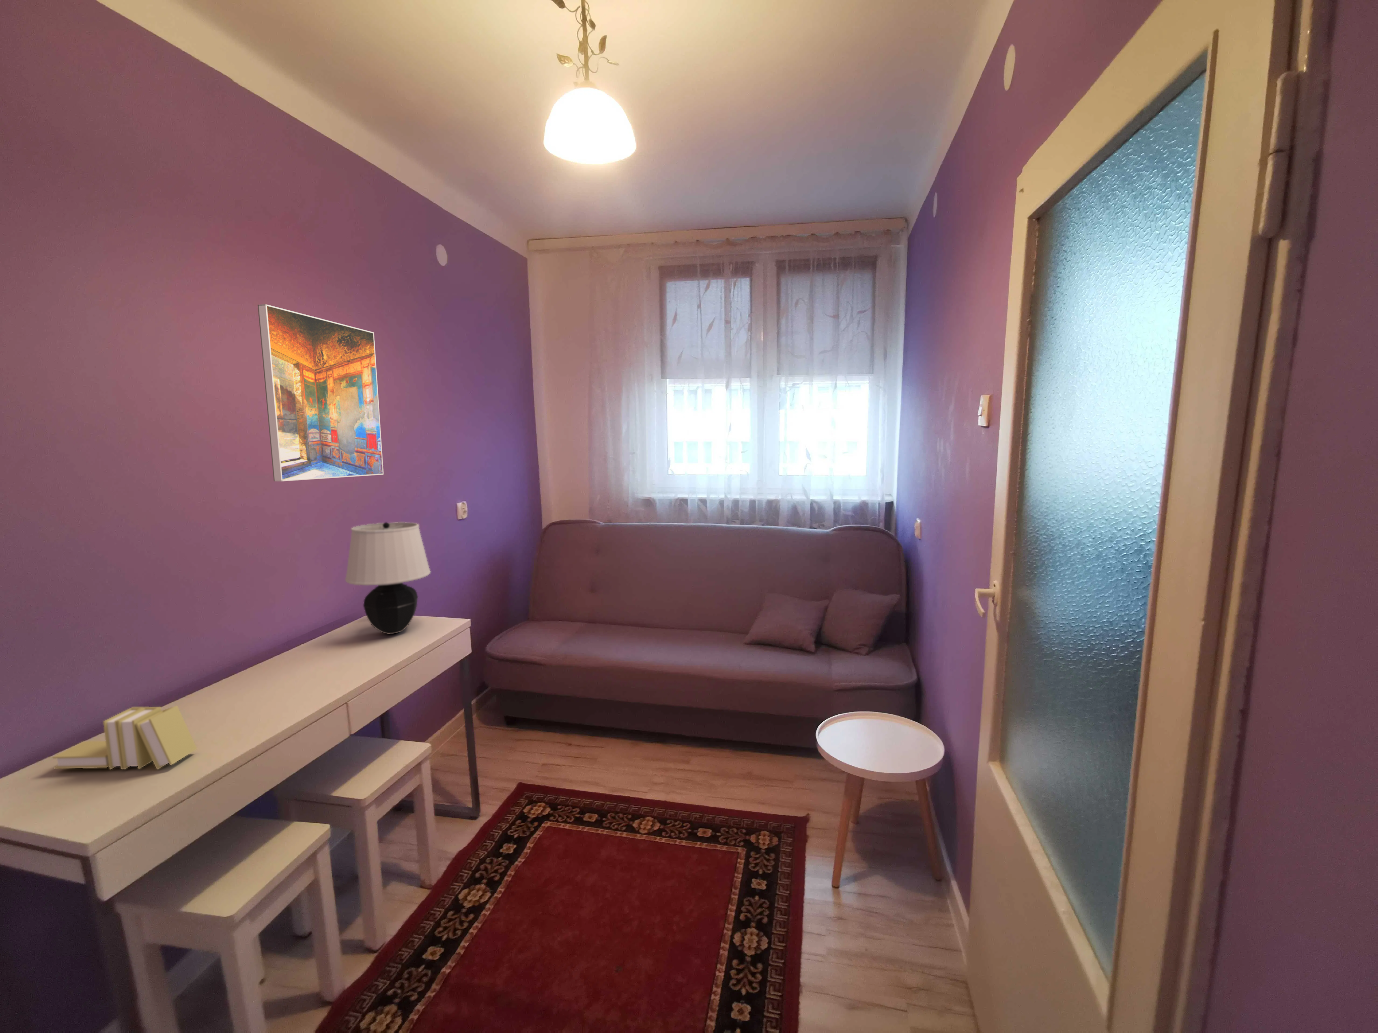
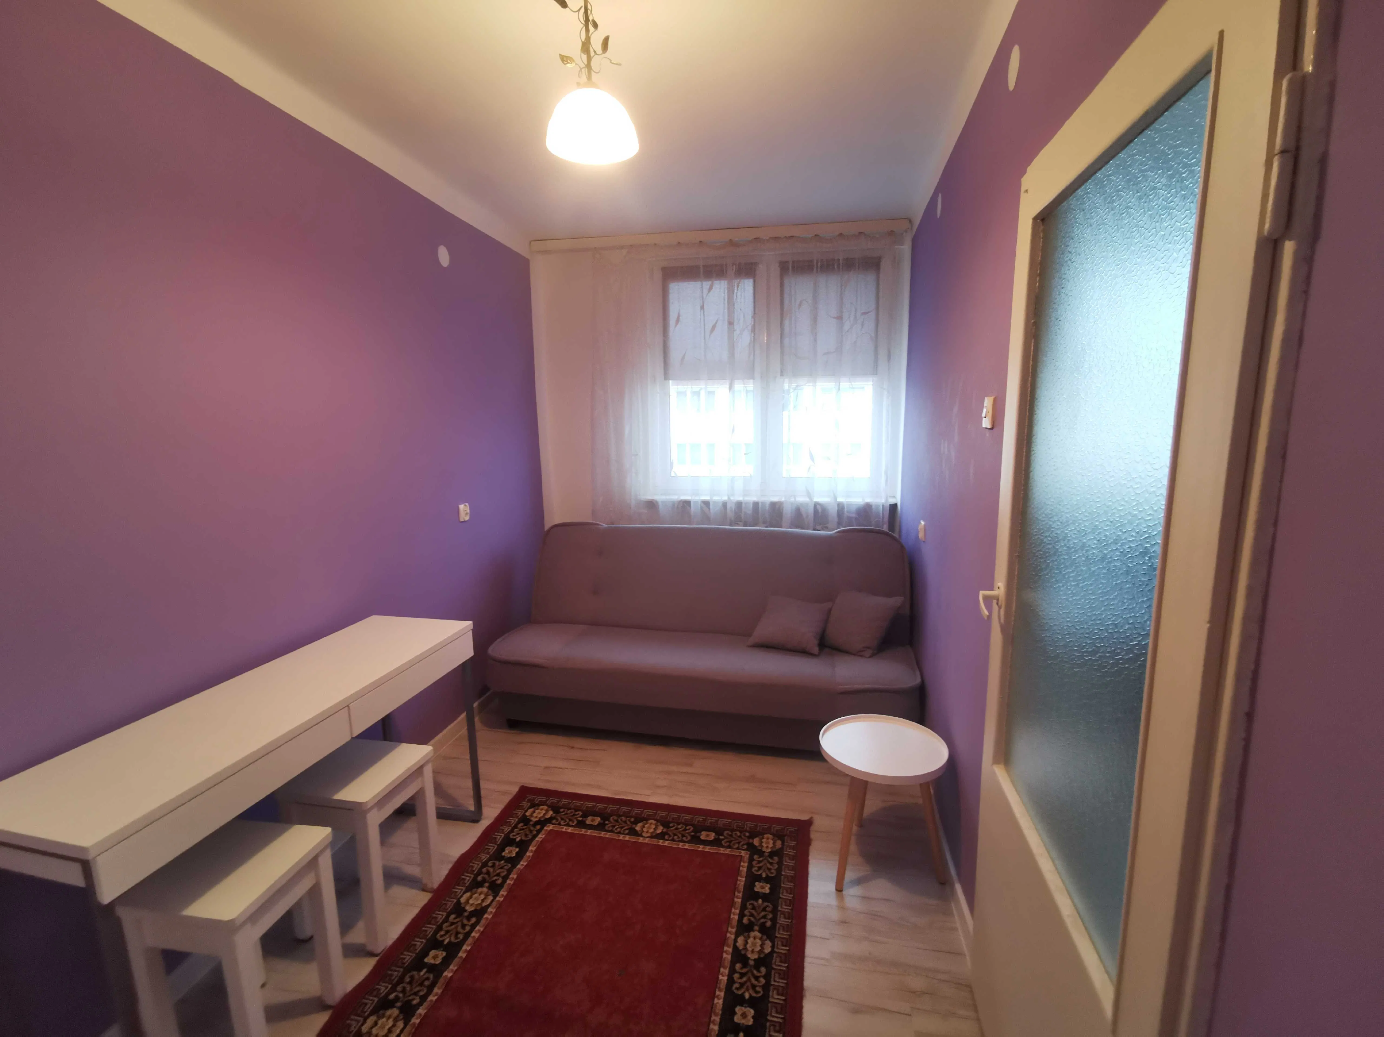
- table lamp (390, 577)
- books (125, 738)
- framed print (329, 399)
